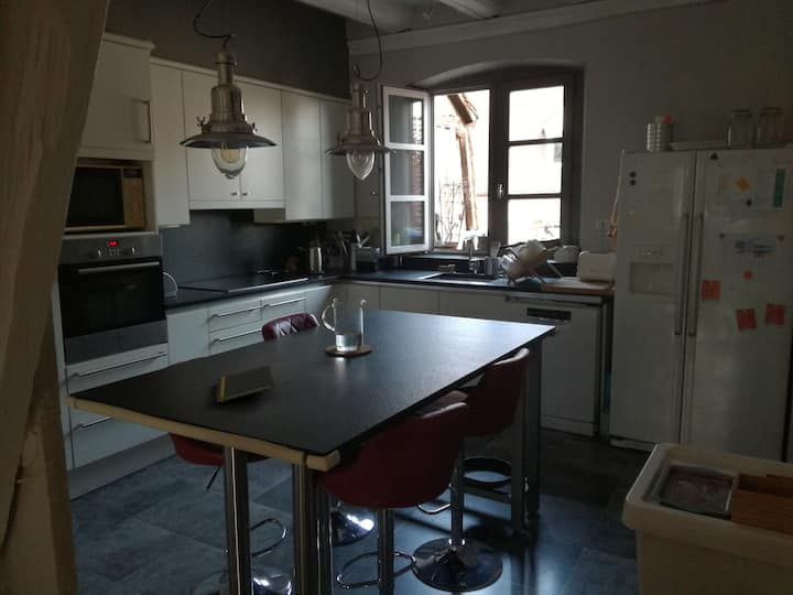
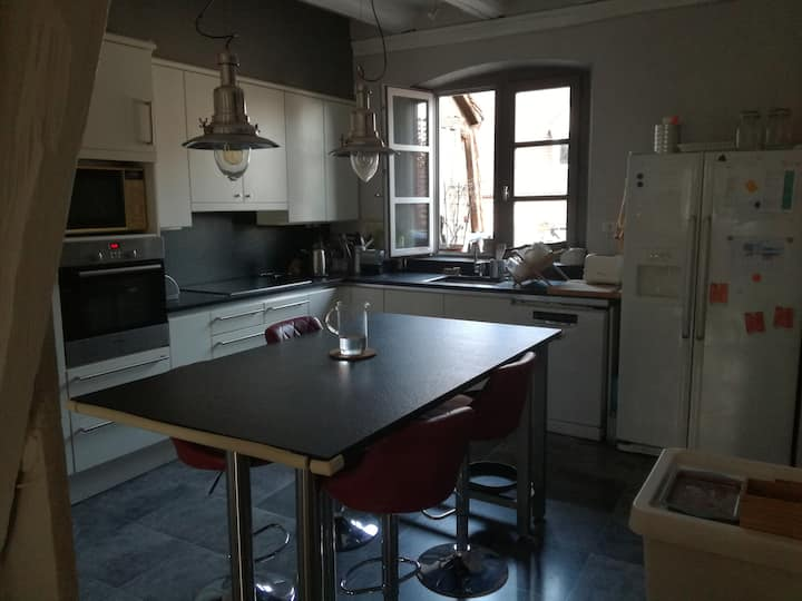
- notepad (245, 382)
